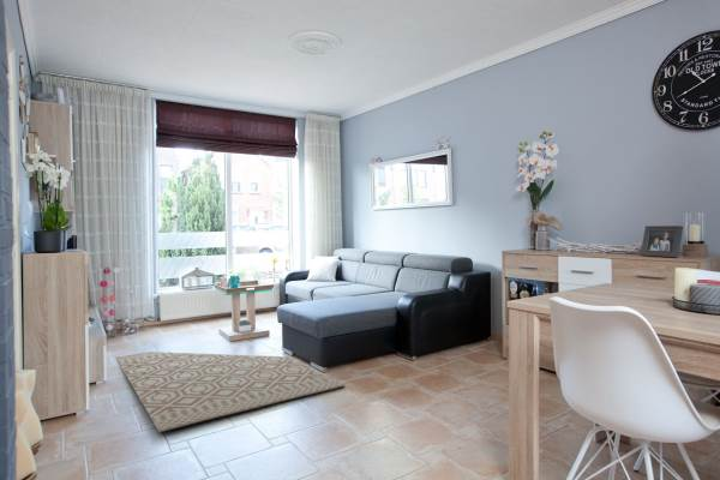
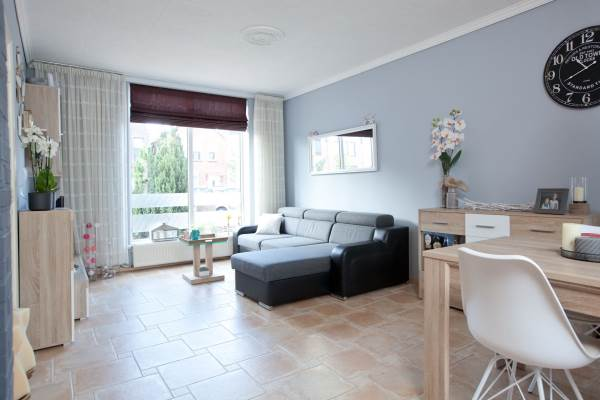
- rug (217, 370)
